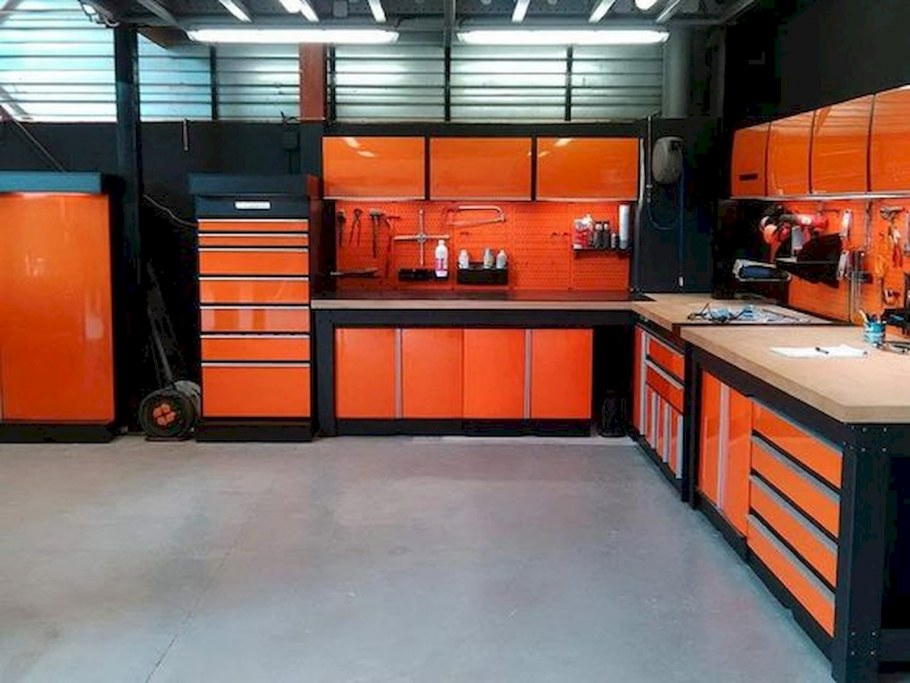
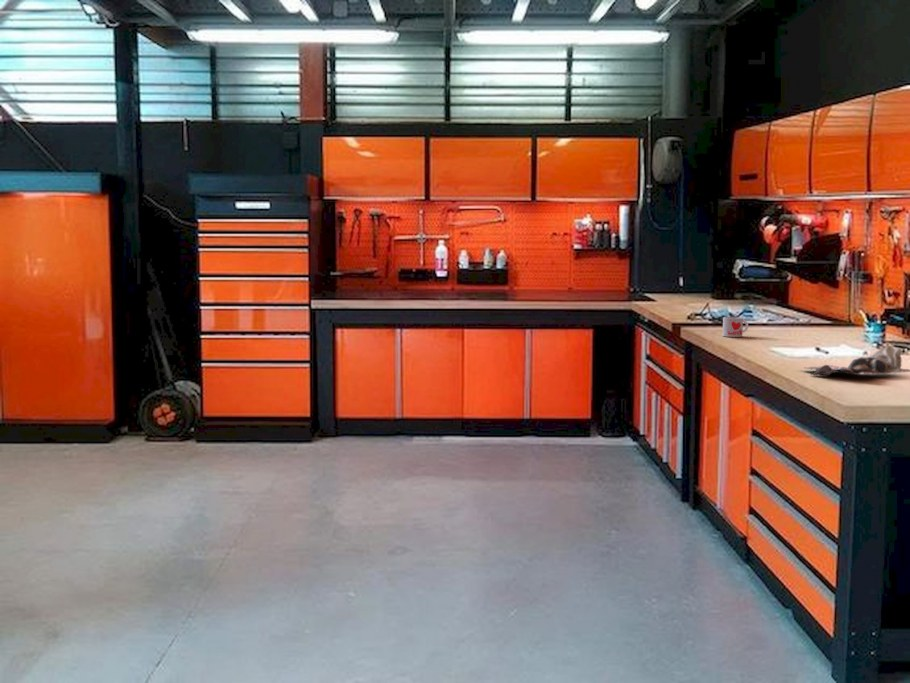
+ mug (735, 326)
+ cloth (855, 361)
